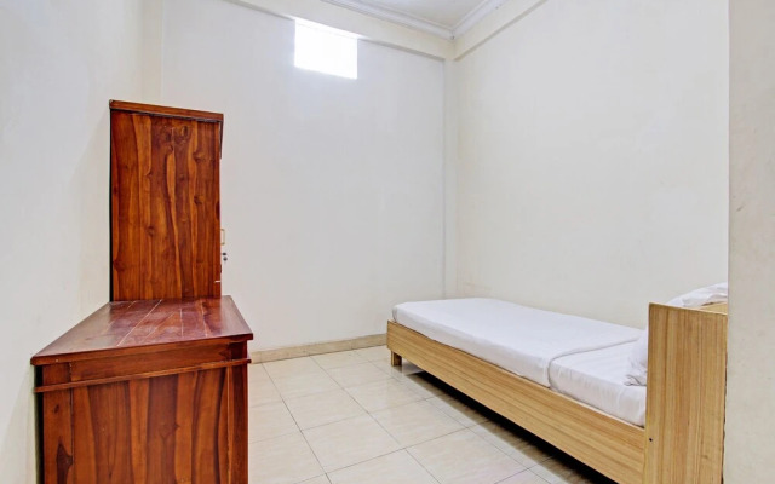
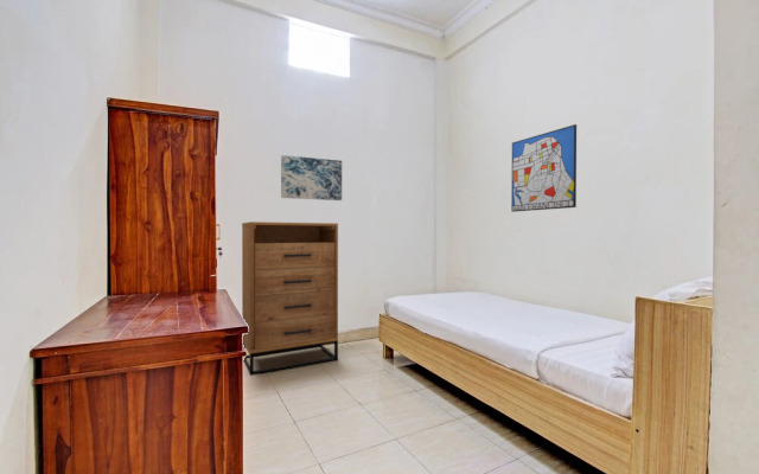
+ wall art (541, 172)
+ wall art (312, 178)
+ dresser (289, 292)
